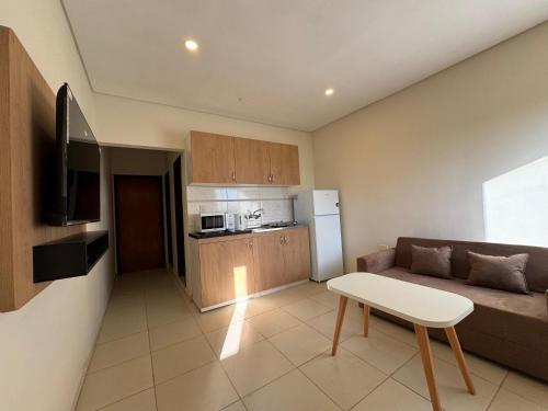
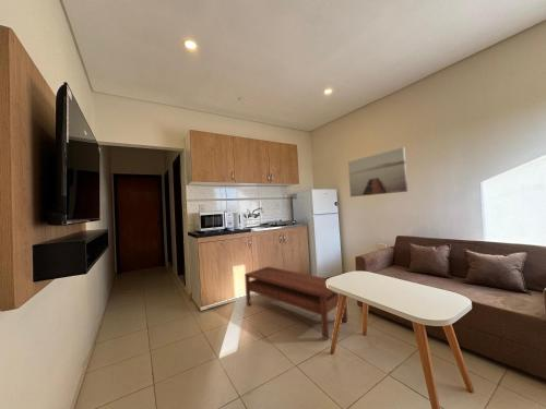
+ wall art (373, 175)
+ coffee table (290, 294)
